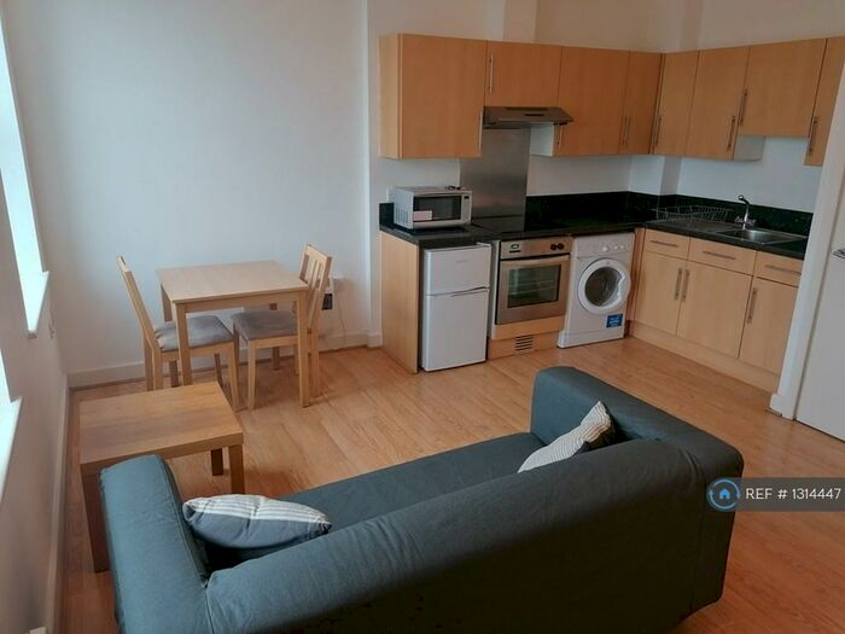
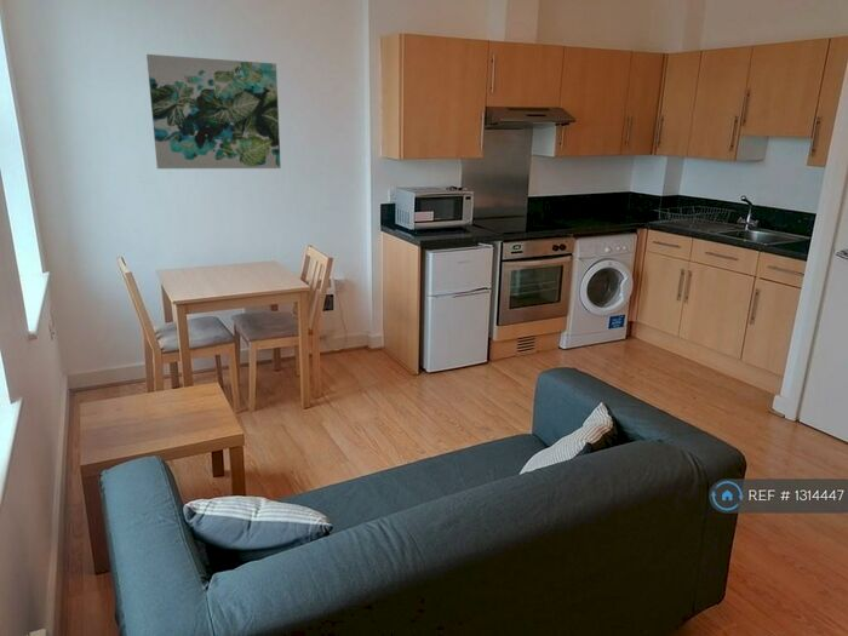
+ wall art (217, 115)
